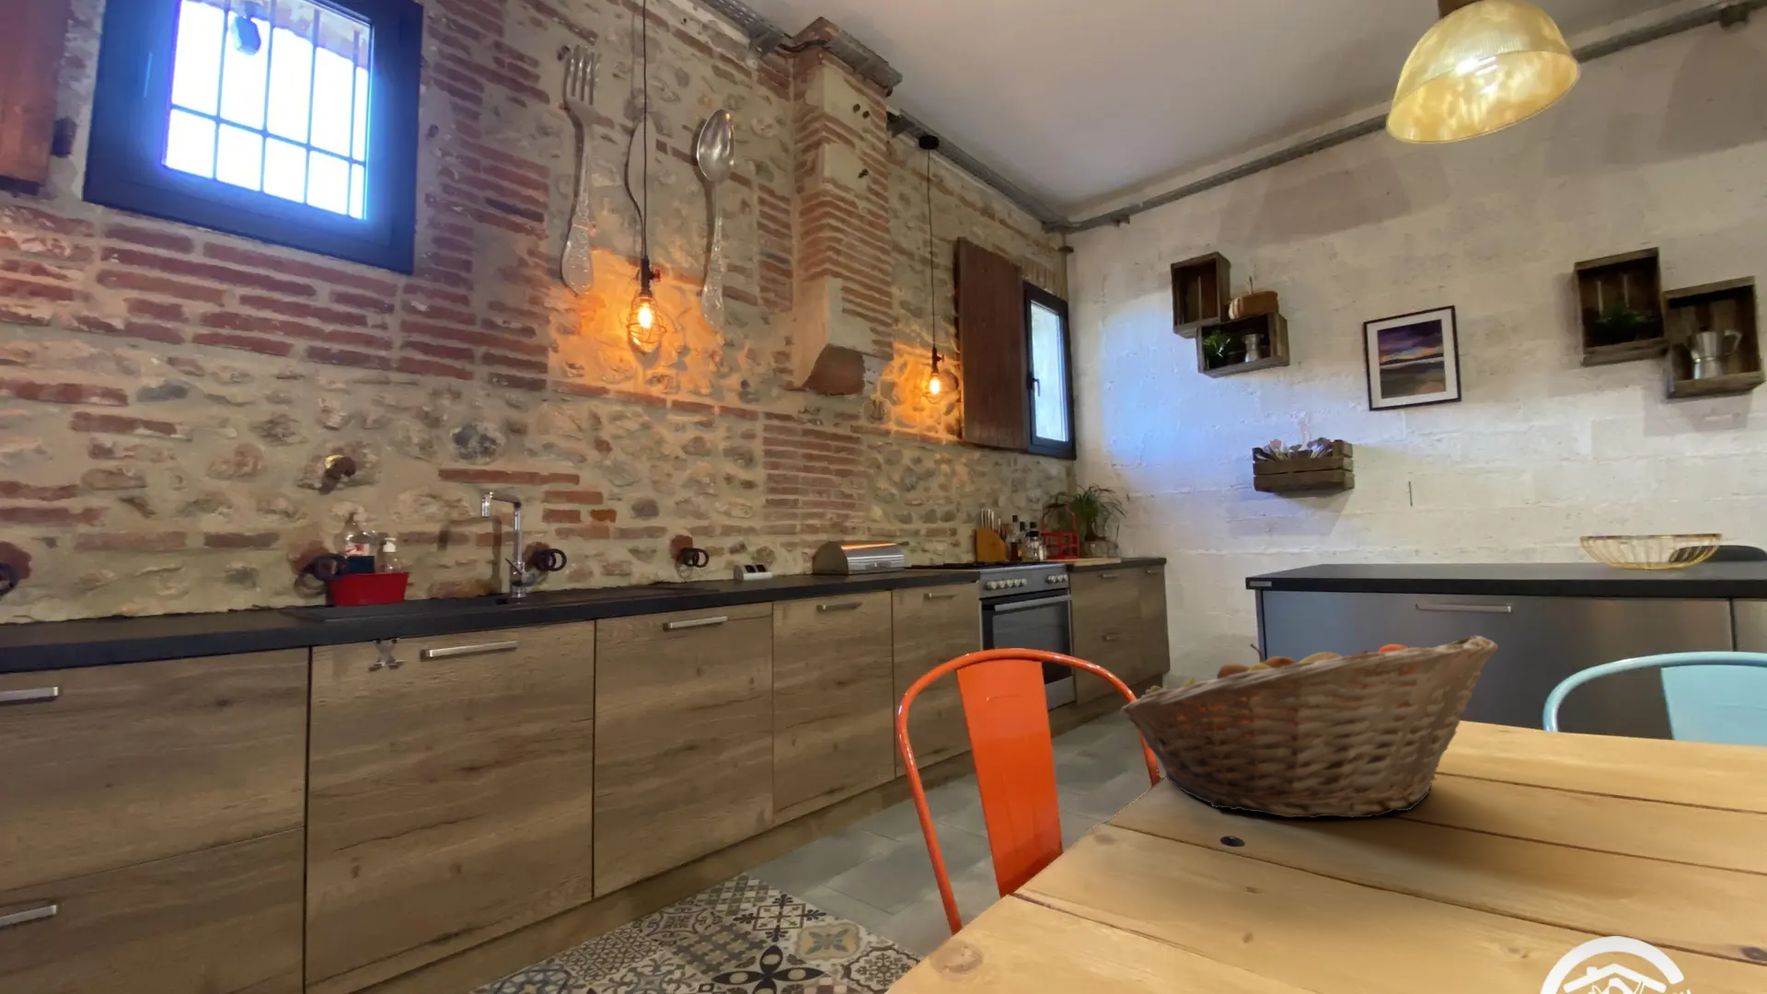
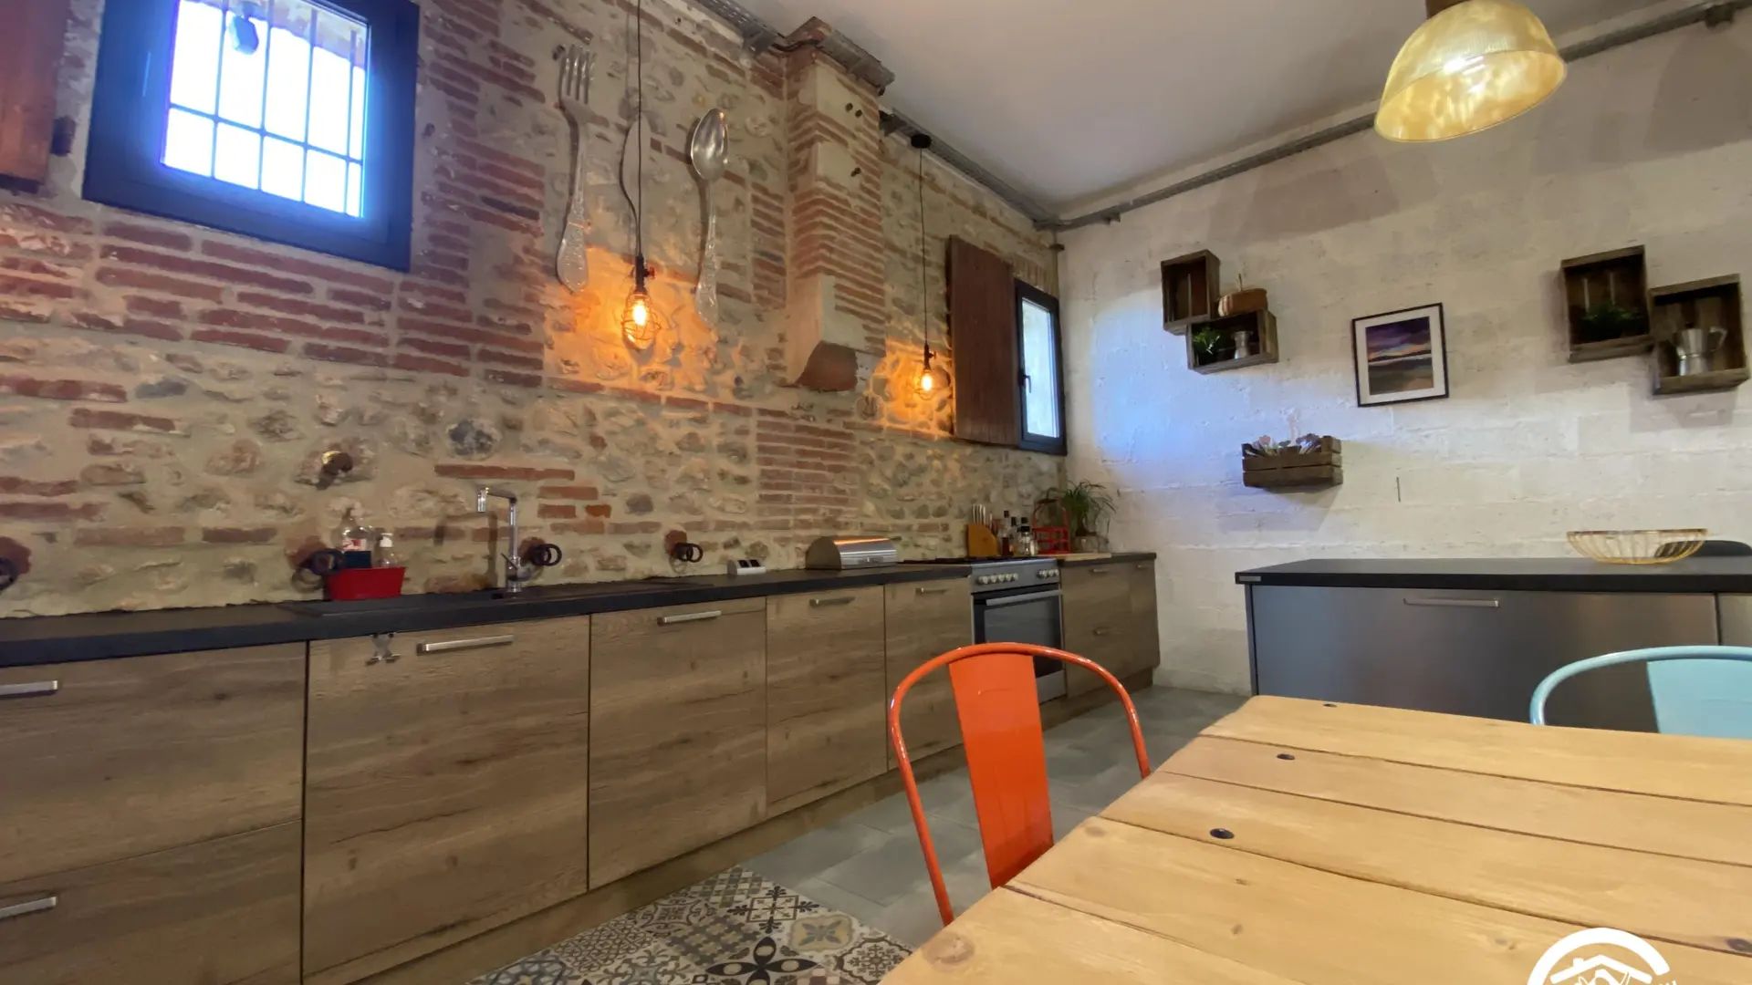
- fruit basket (1302, 706)
